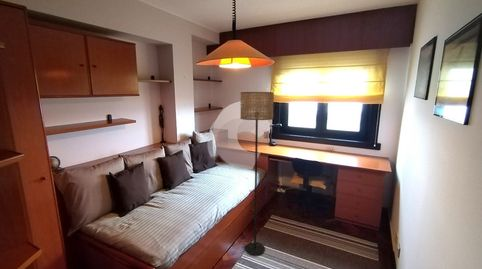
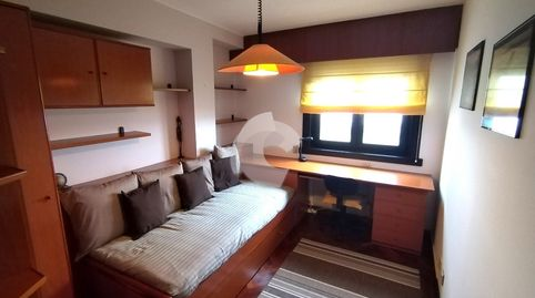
- floor lamp (256, 174)
